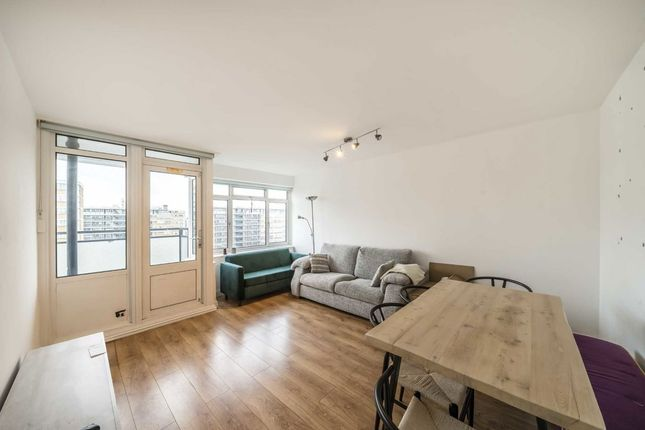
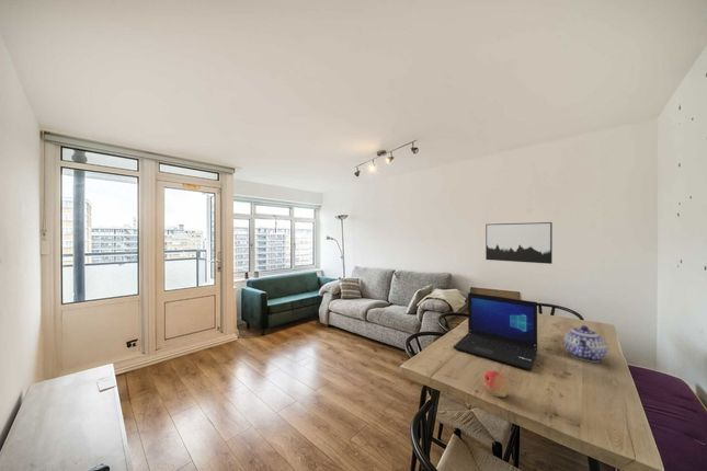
+ teapot (584, 341)
+ wall art (516, 242)
+ laptop (494, 325)
+ fruit (495, 382)
